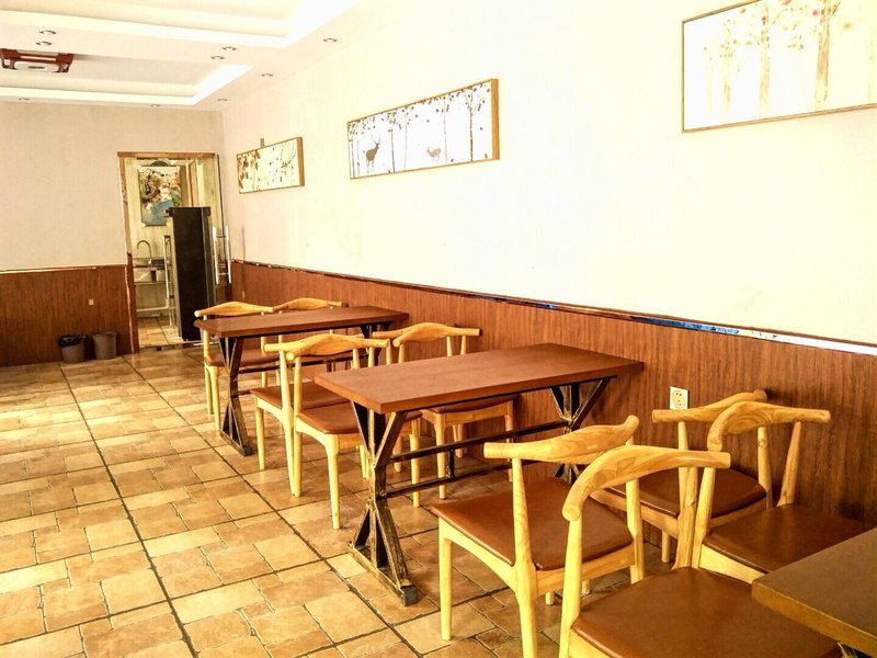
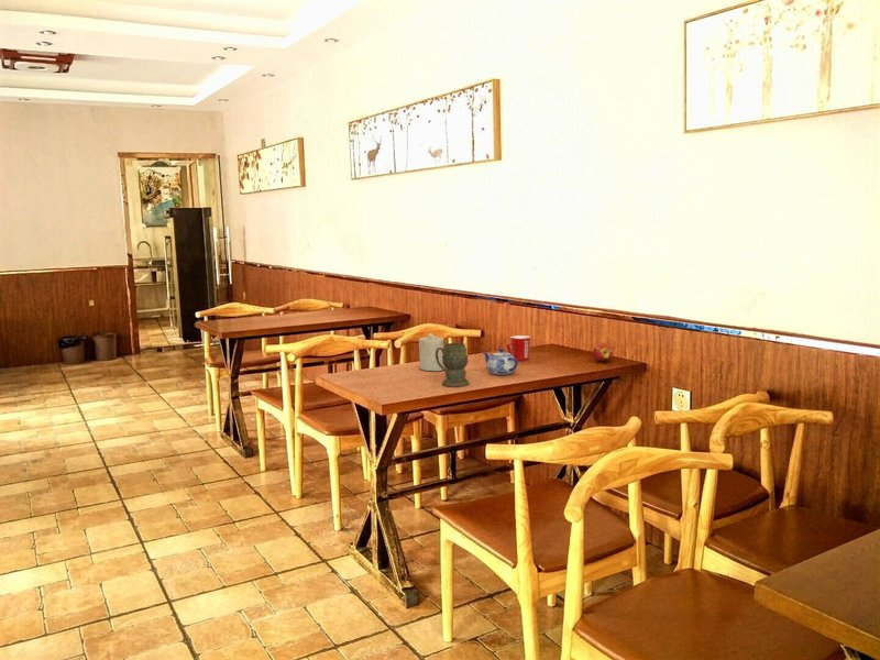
+ mug (451, 364)
+ candle (432, 350)
+ mug (517, 349)
+ apple (602, 352)
+ teapot (499, 360)
